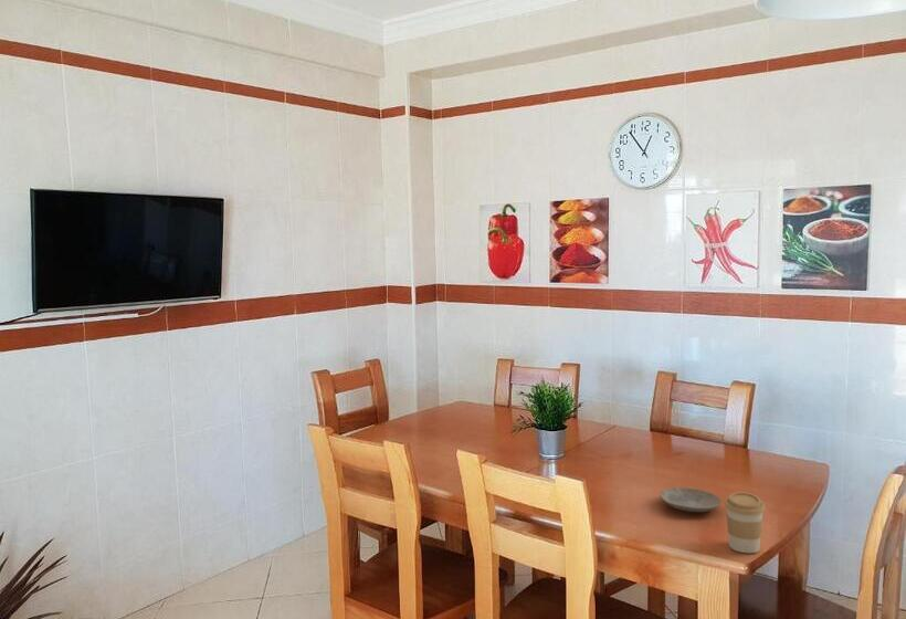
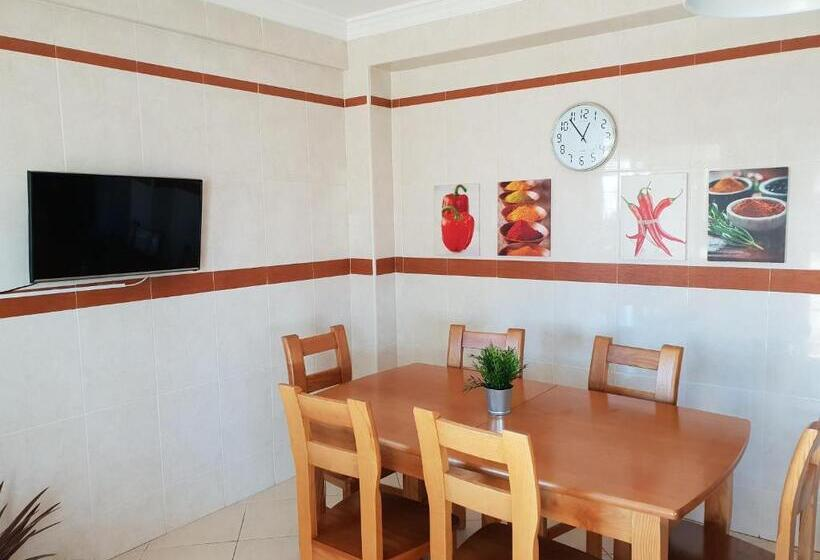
- plate (689, 502)
- coffee cup (744, 522)
